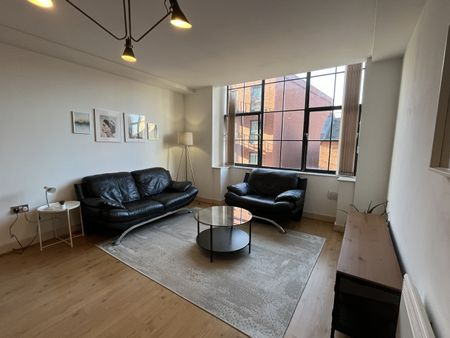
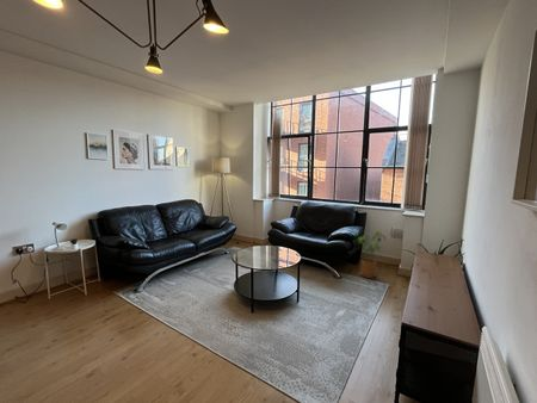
+ house plant (370, 253)
